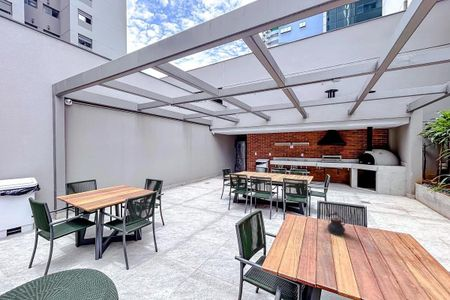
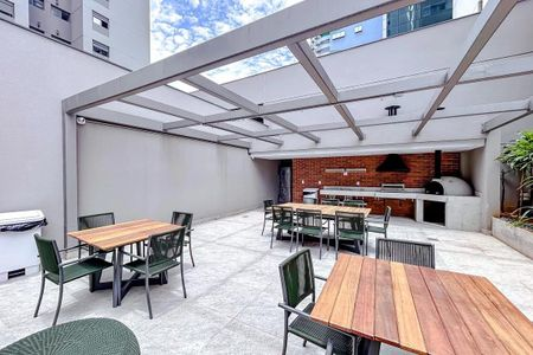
- teapot (336, 222)
